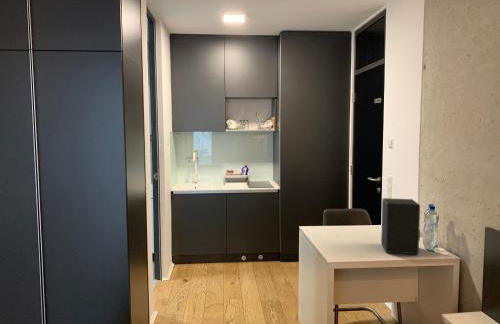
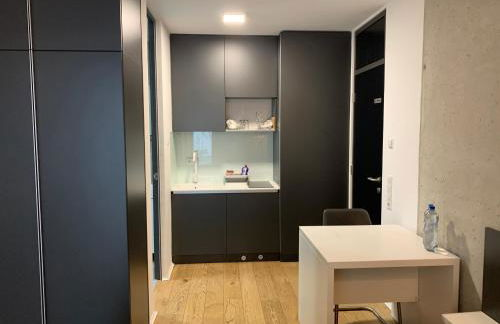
- speaker (401, 225)
